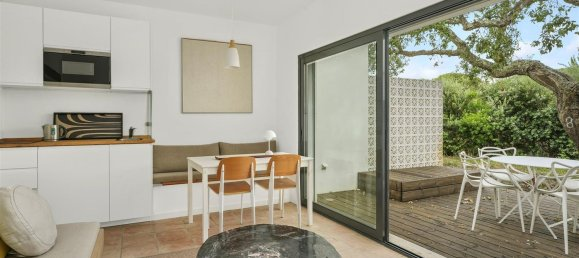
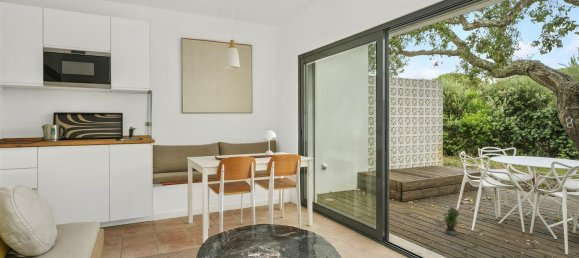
+ potted plant (450, 219)
